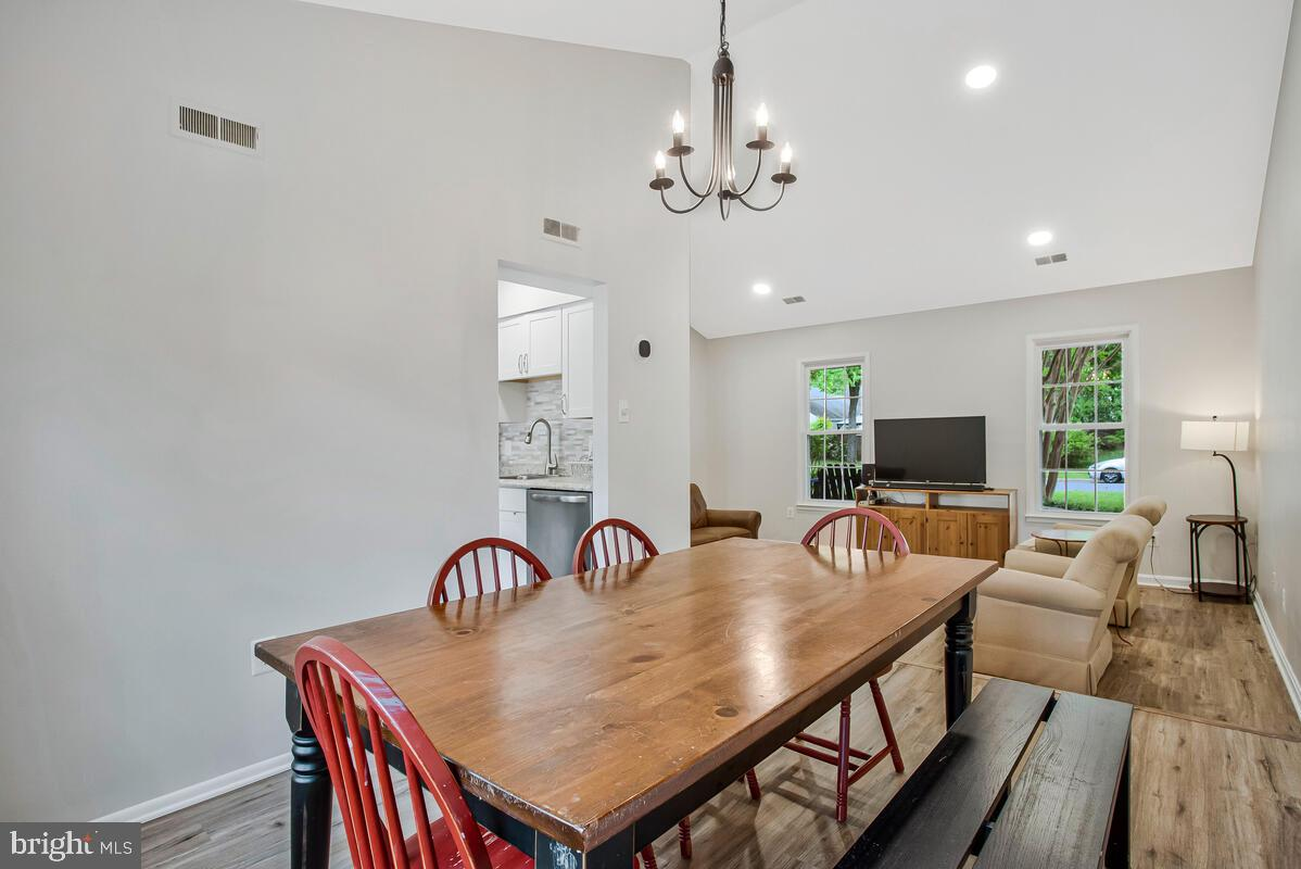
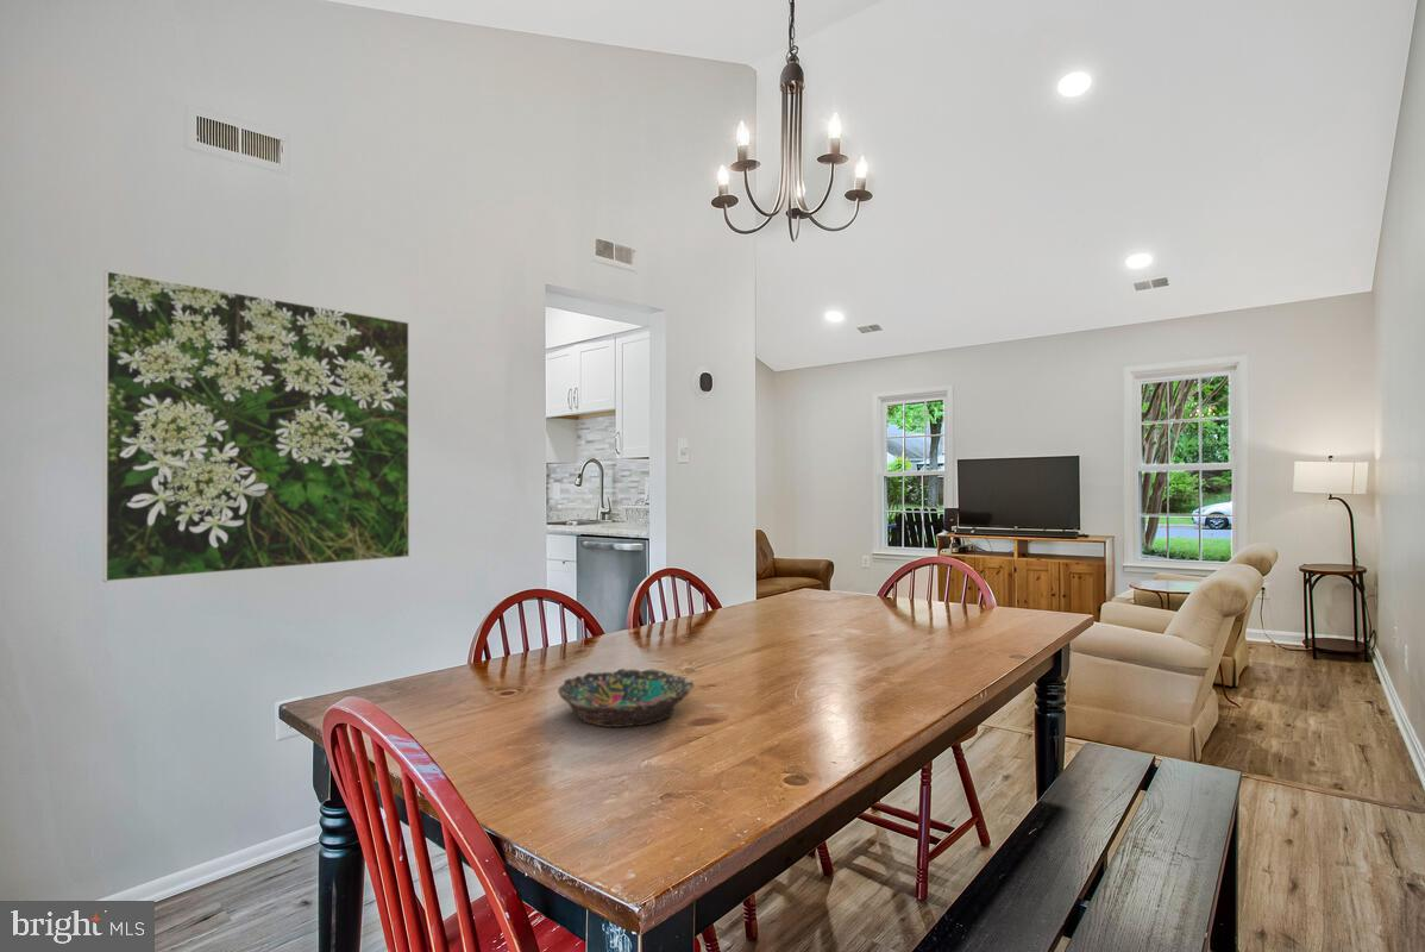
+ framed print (277, 433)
+ bowl (627, 696)
